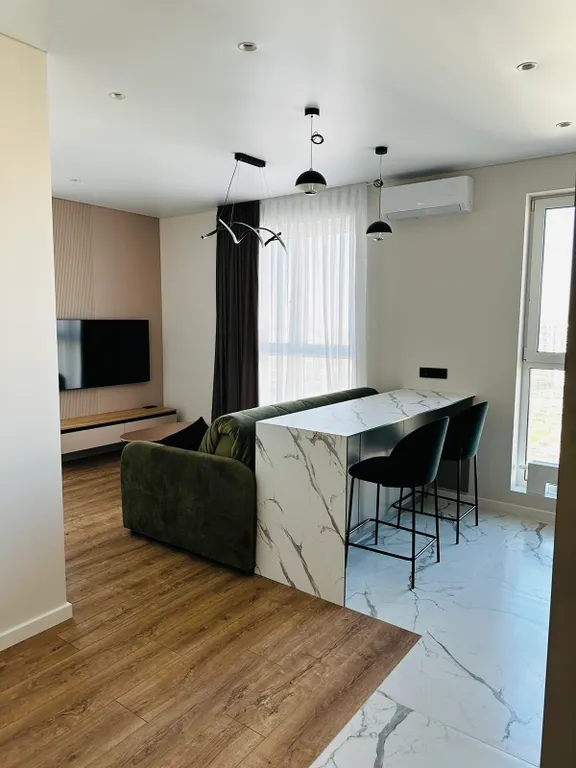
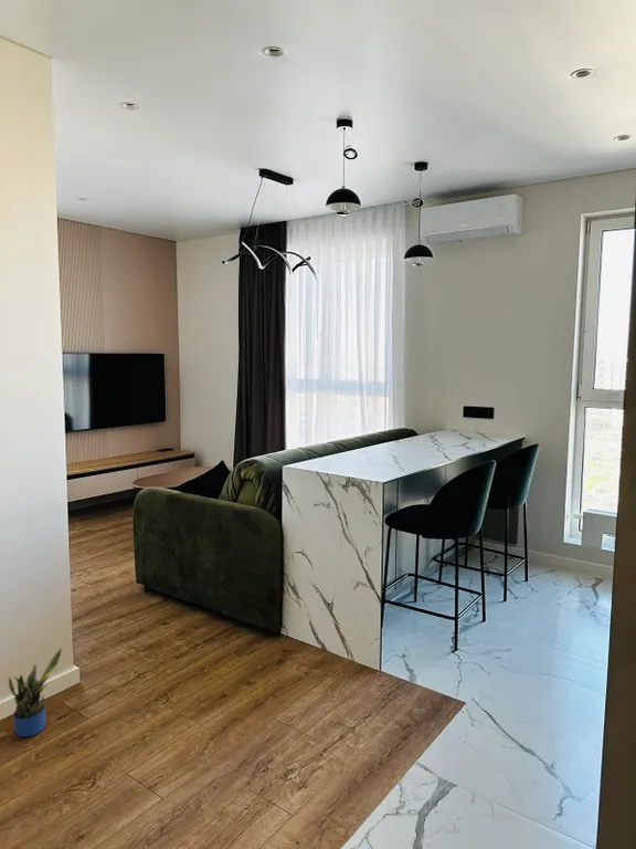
+ potted plant (34, 689)
